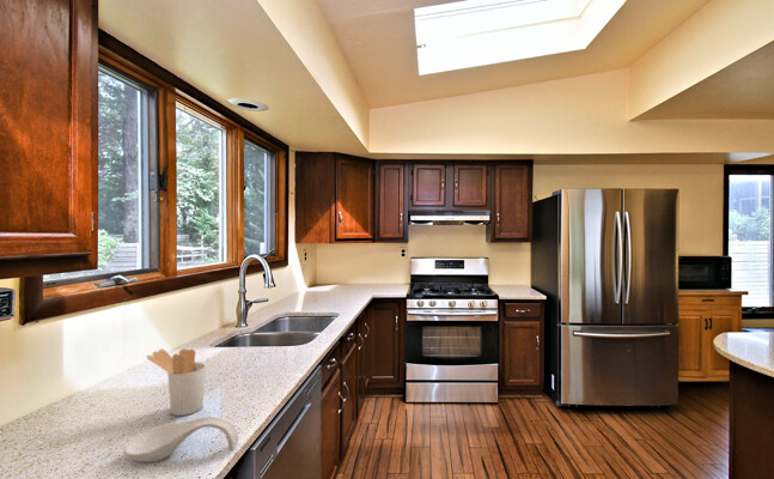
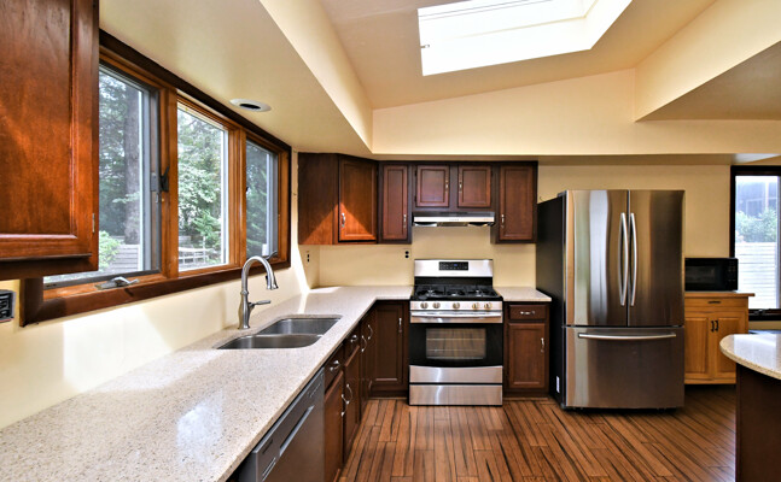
- spoon rest (183, 436)
- utensil holder (177, 378)
